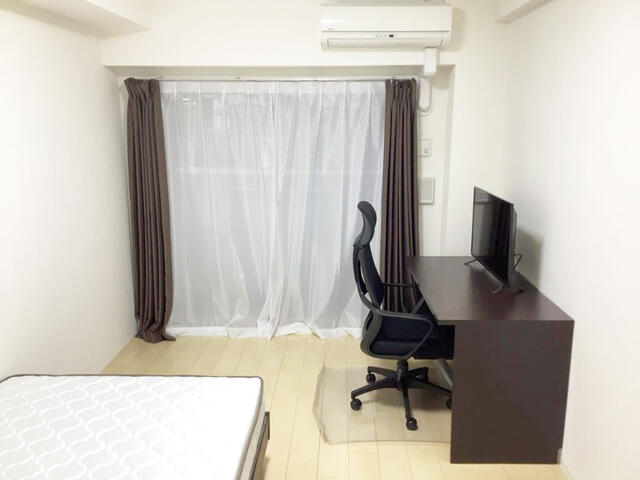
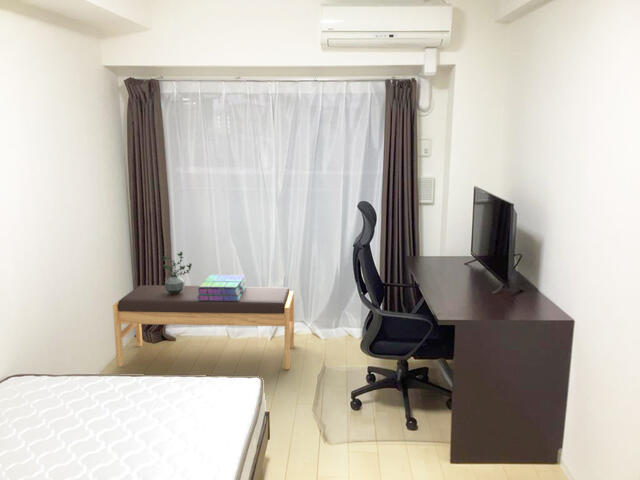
+ bench (208, 324)
+ potted plant (176, 272)
+ stack of books (222, 286)
